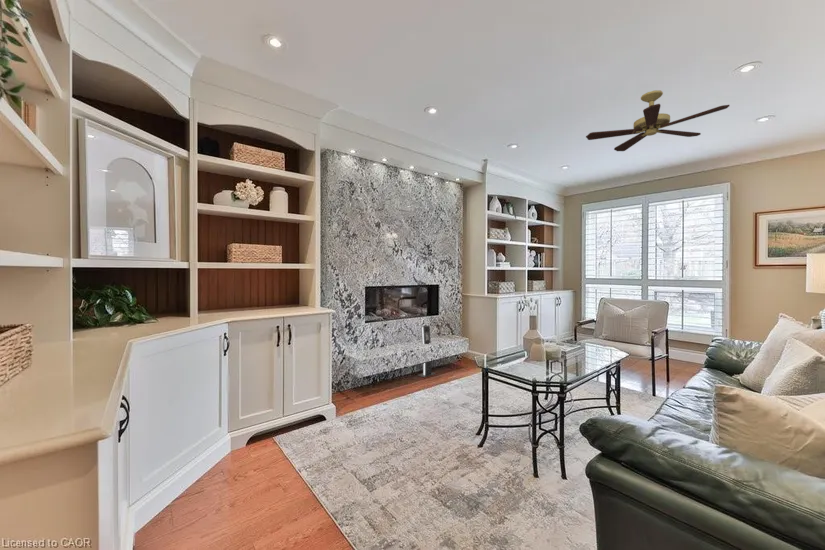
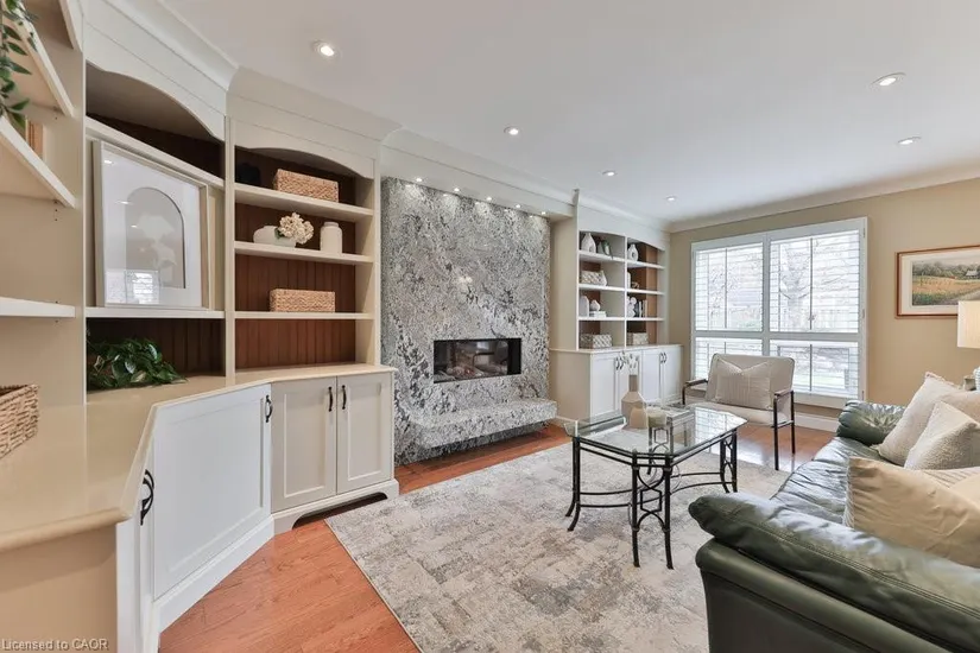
- ceiling fan (650, 112)
- speaker (426, 343)
